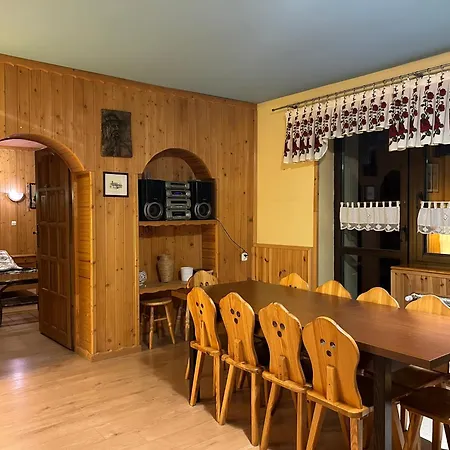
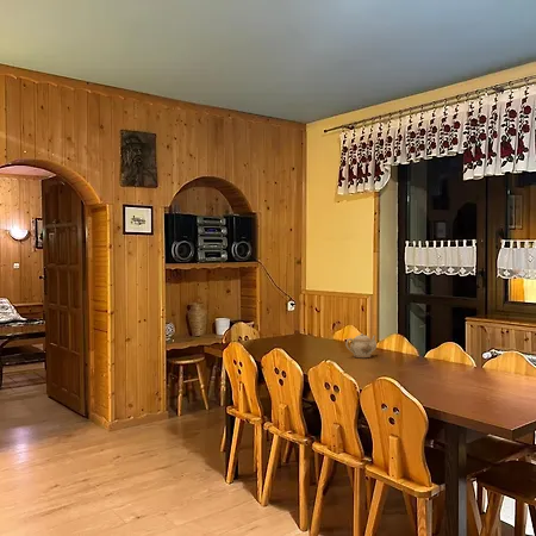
+ teapot (361, 344)
